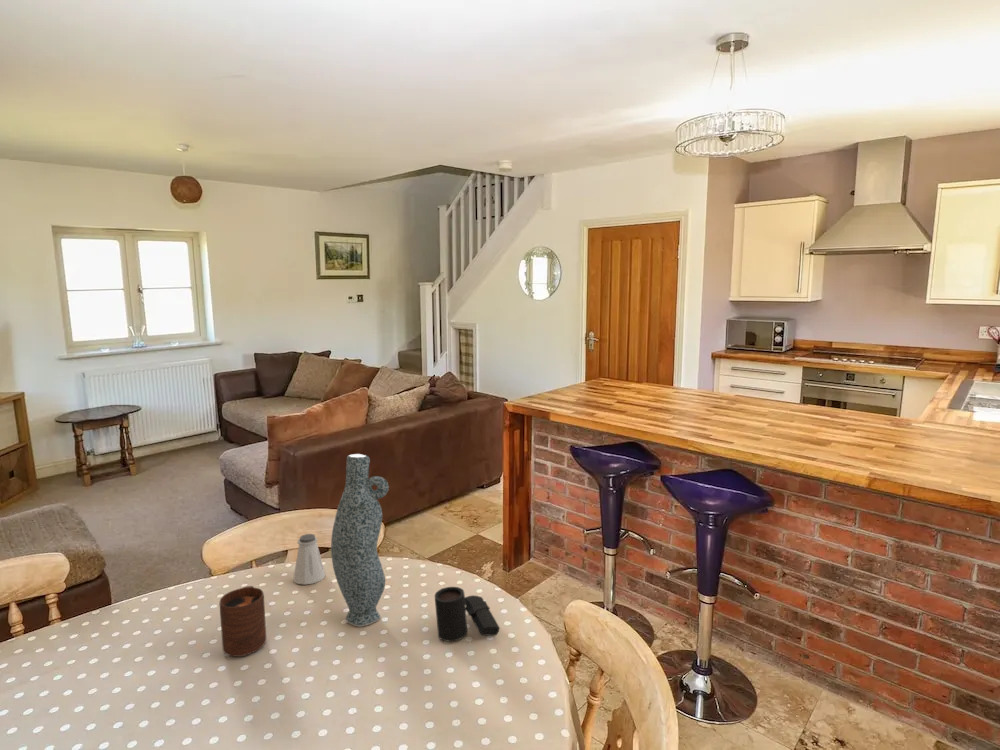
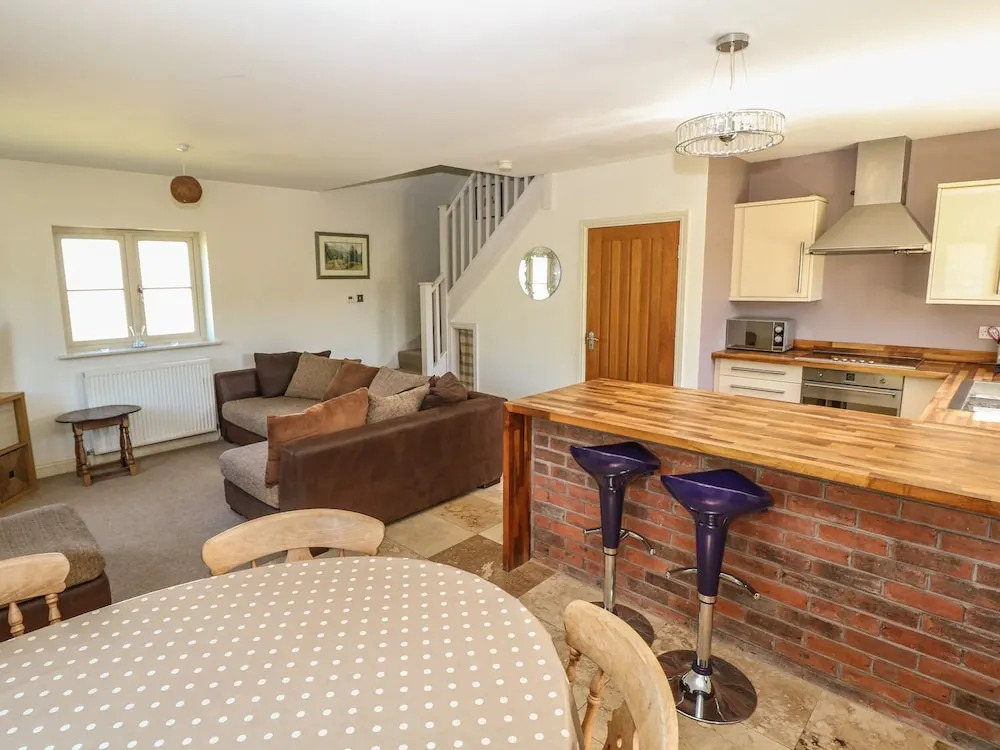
- cup (242, 618)
- saltshaker (308, 556)
- vase (360, 538)
- coffee mug (465, 607)
